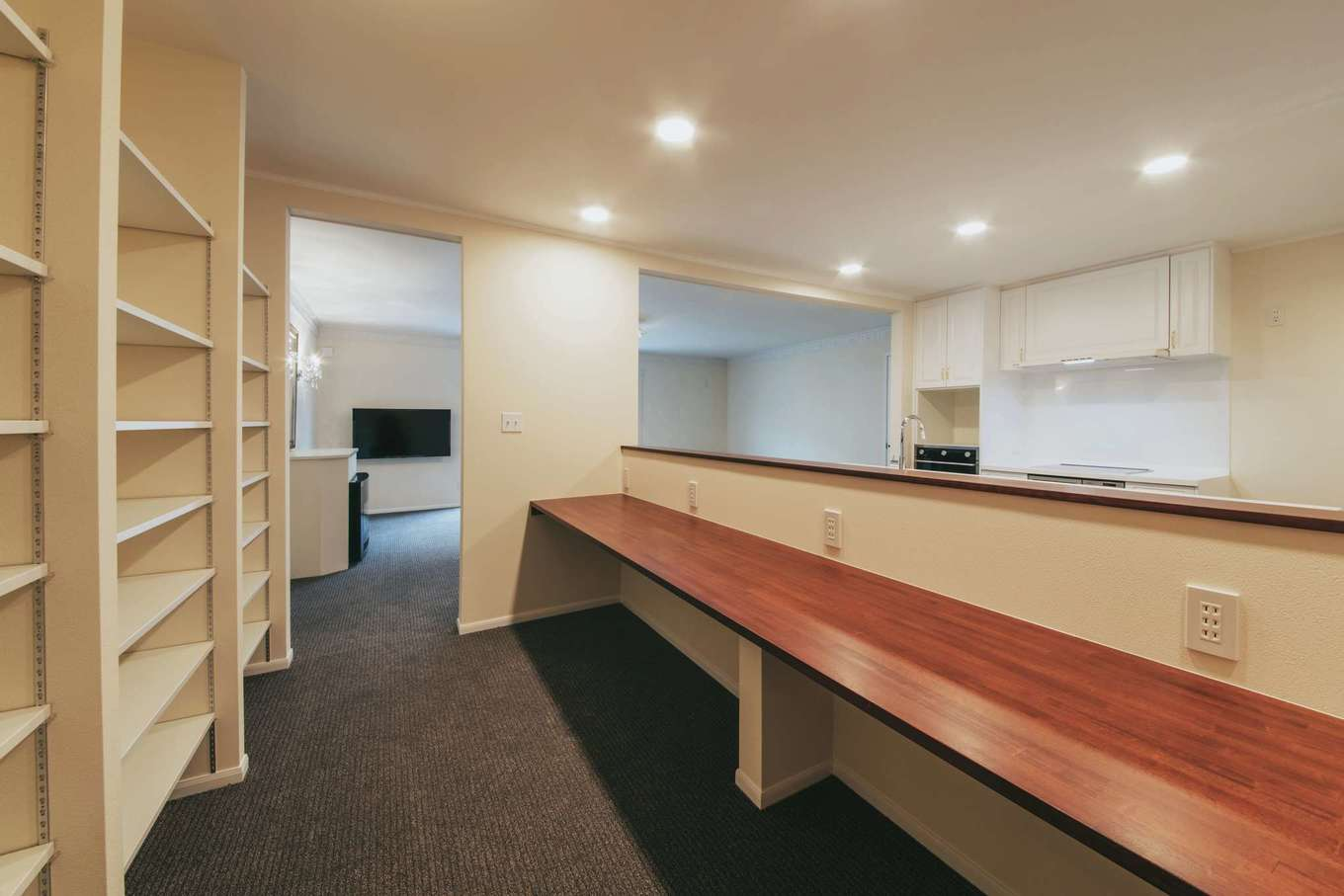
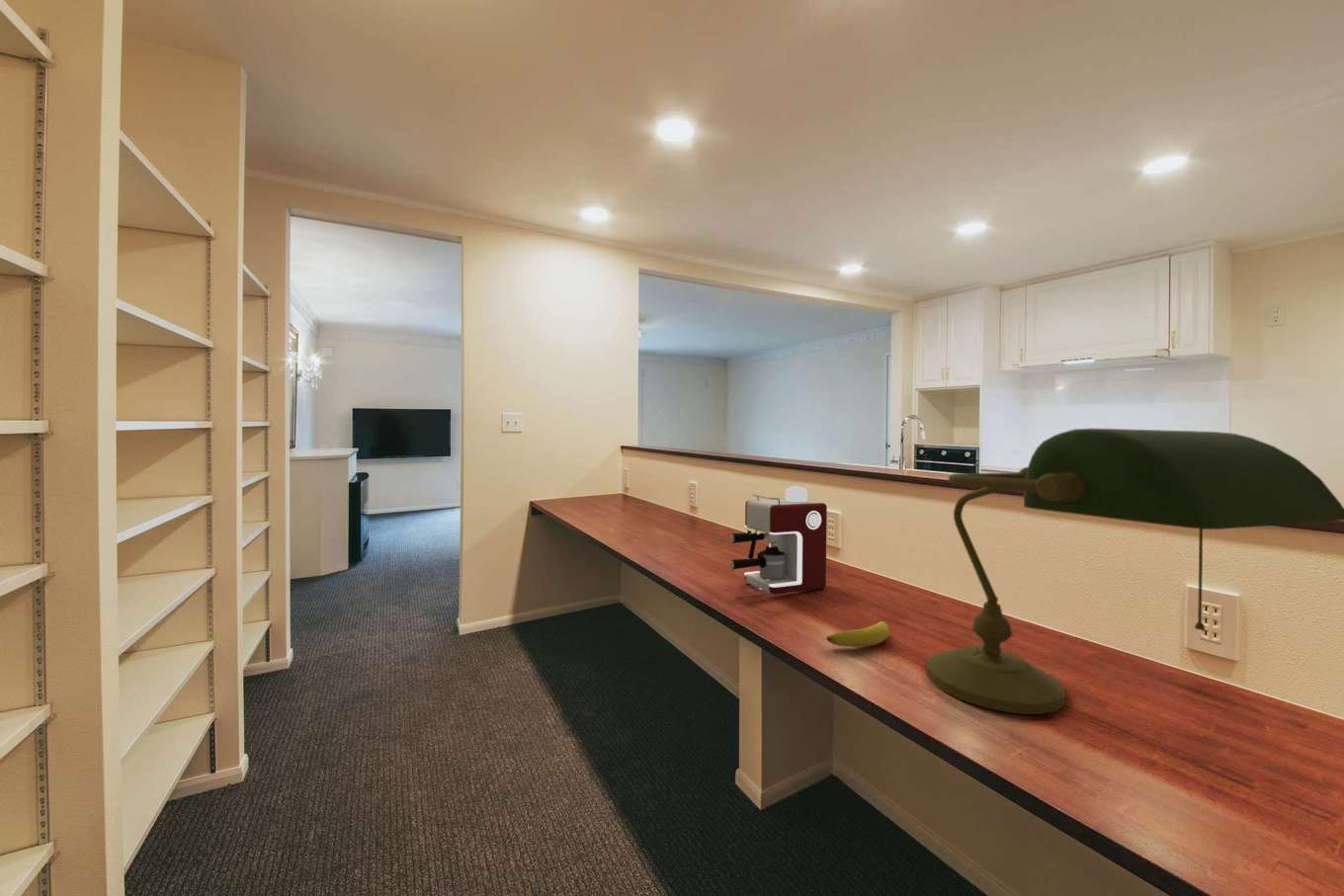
+ desk lamp (1076, 514)
+ coffee maker (773, 536)
+ banana (866, 630)
